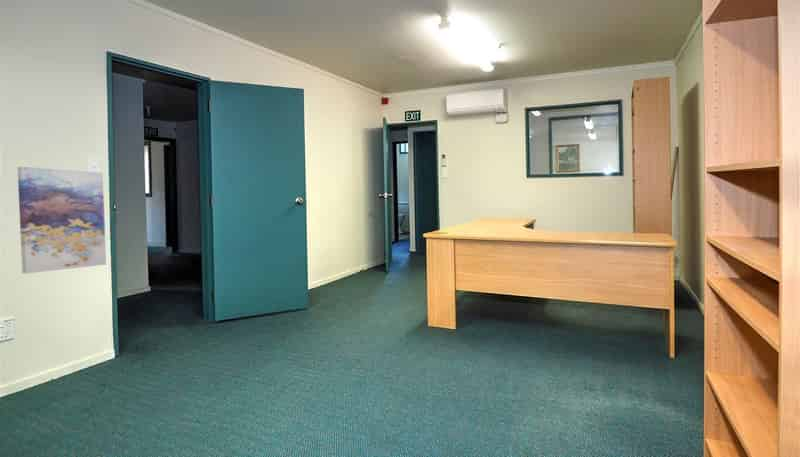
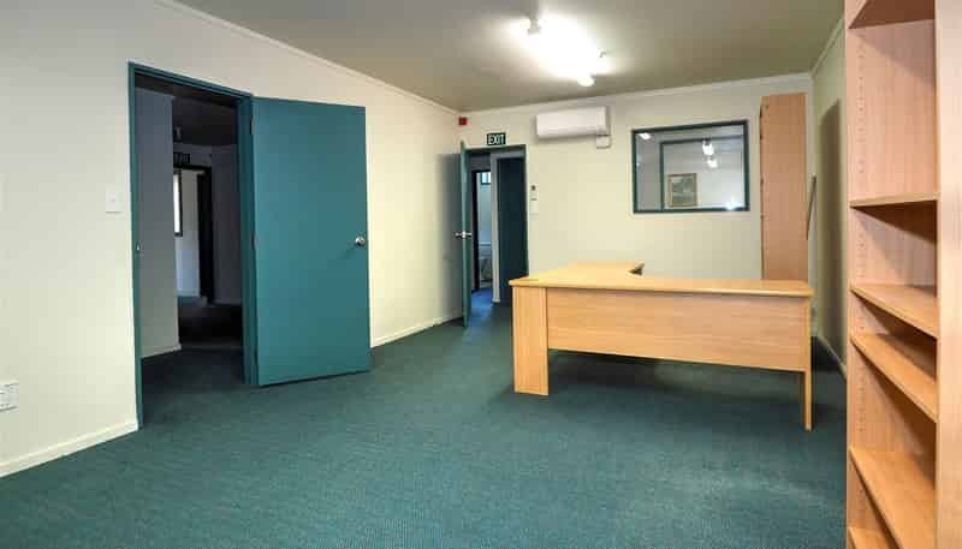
- wall art (65, 219)
